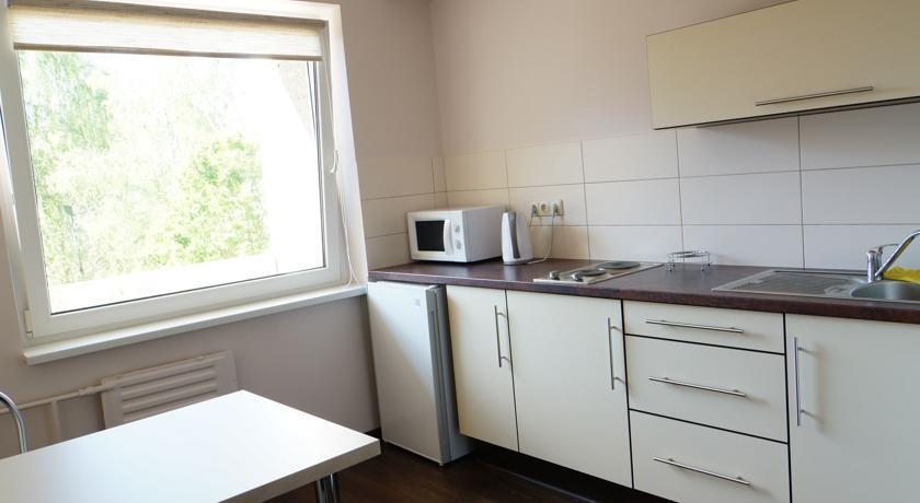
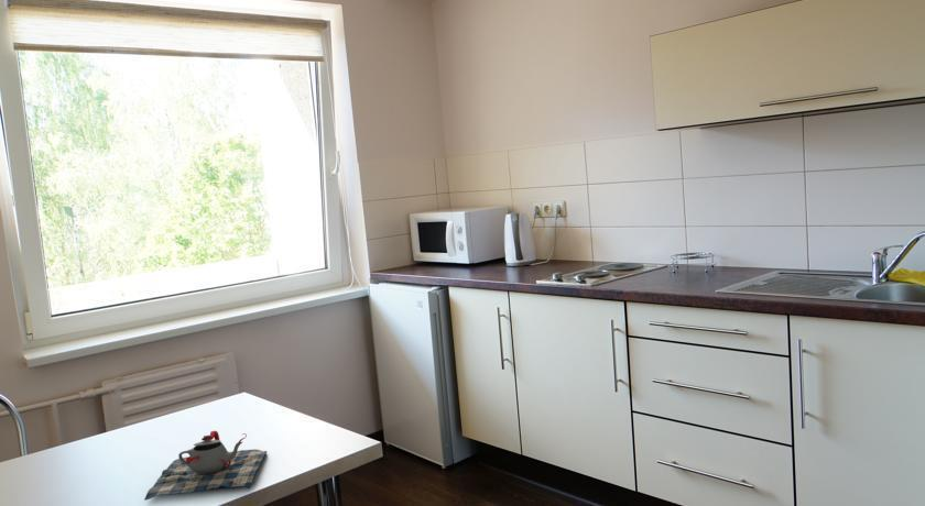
+ teapot (208, 455)
